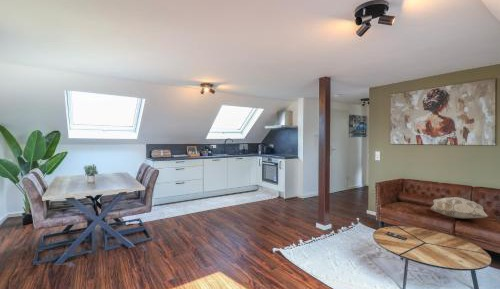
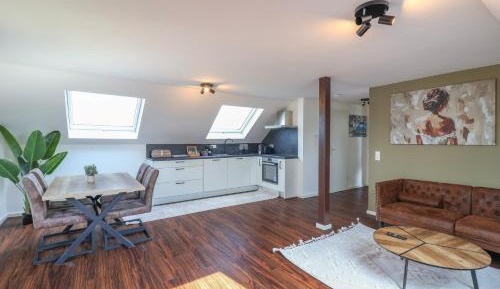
- decorative pillow (457, 207)
